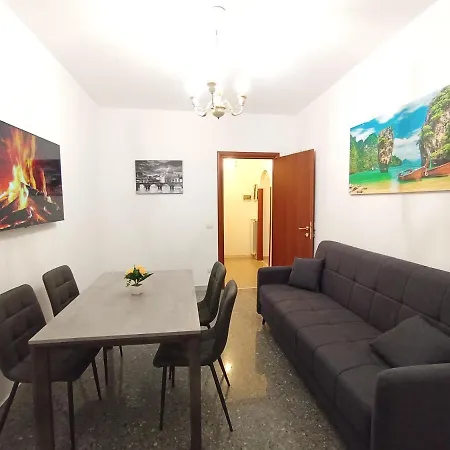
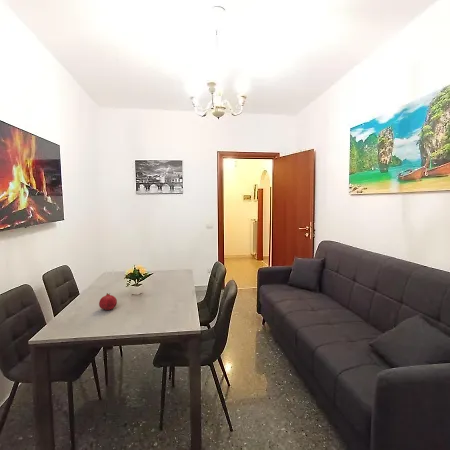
+ fruit (108, 301)
